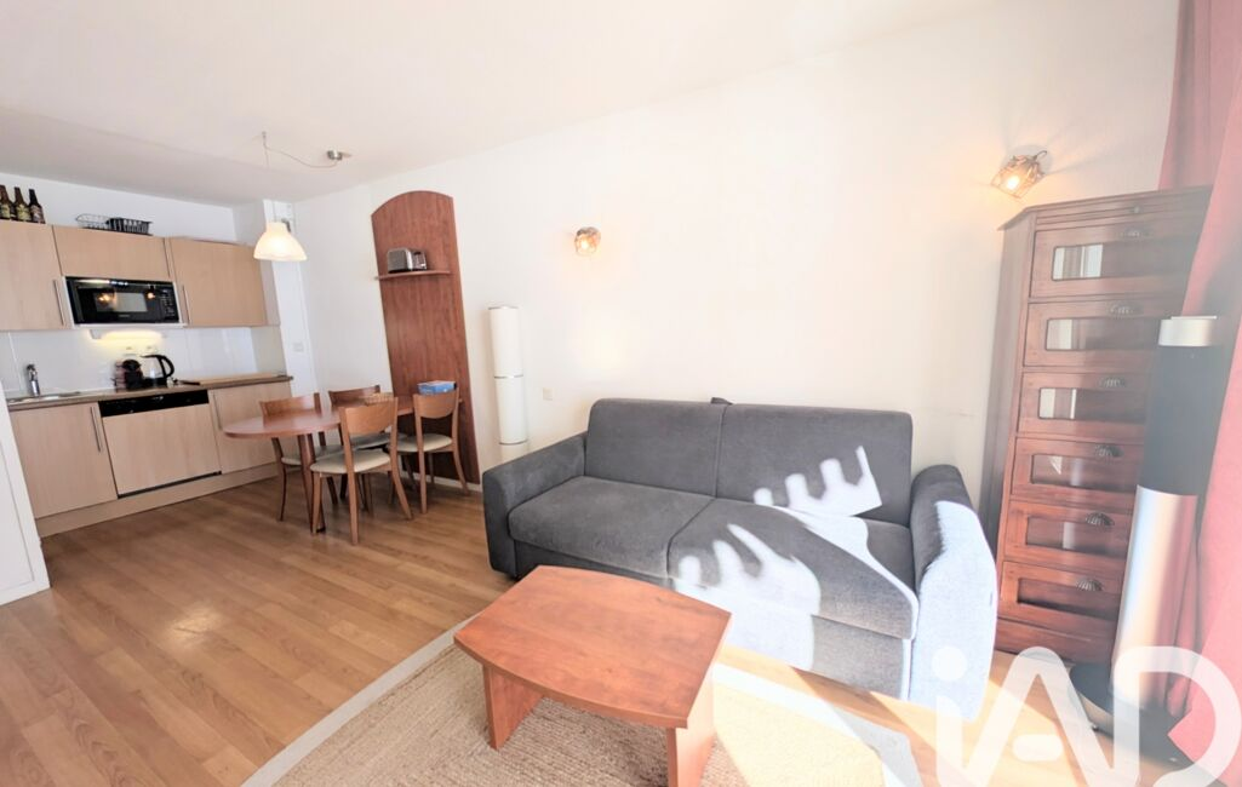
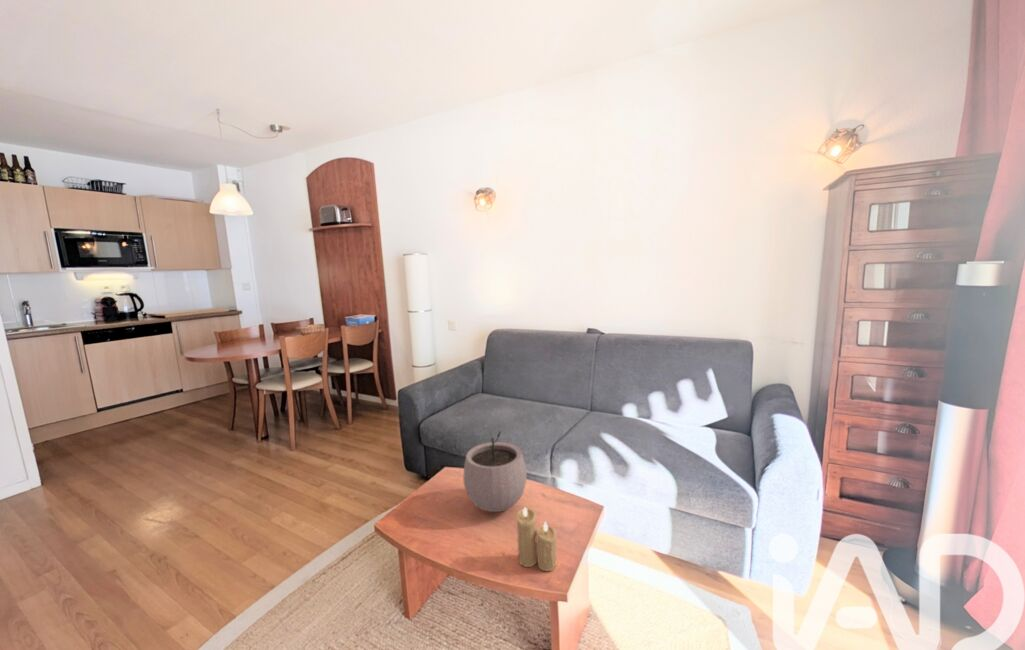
+ candle (536, 535)
+ plant pot (494, 468)
